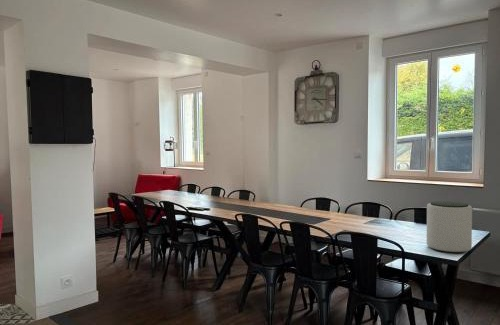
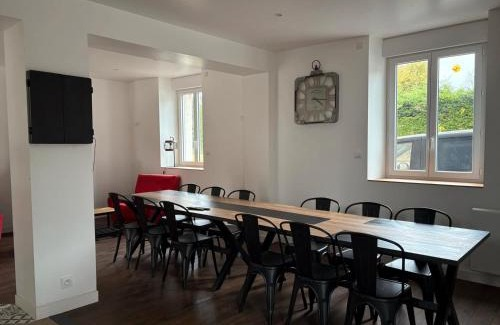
- plant pot (448, 226)
